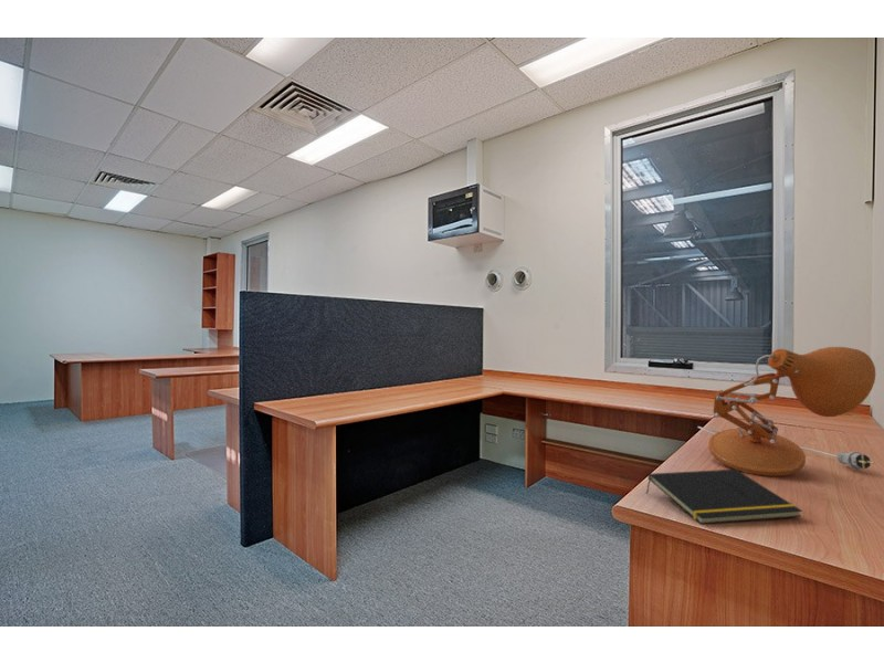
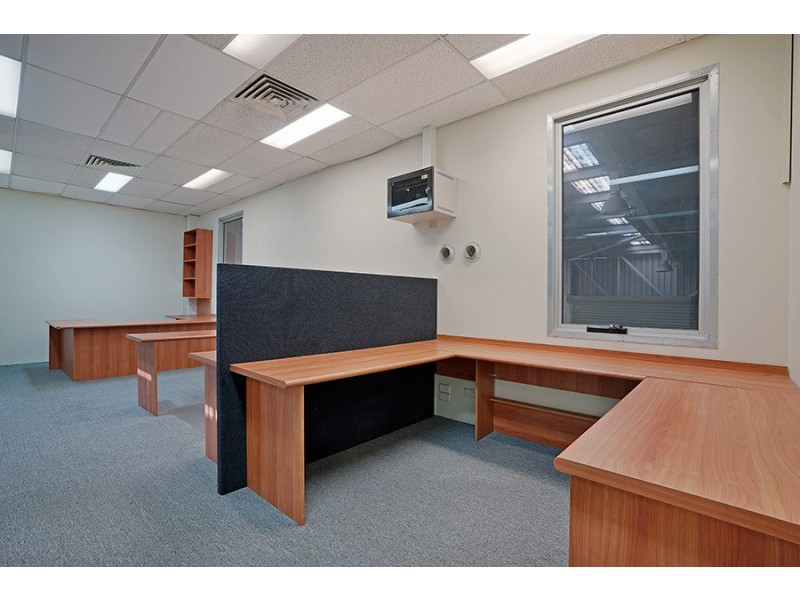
- desk lamp (775, 397)
- notepad (719, 493)
